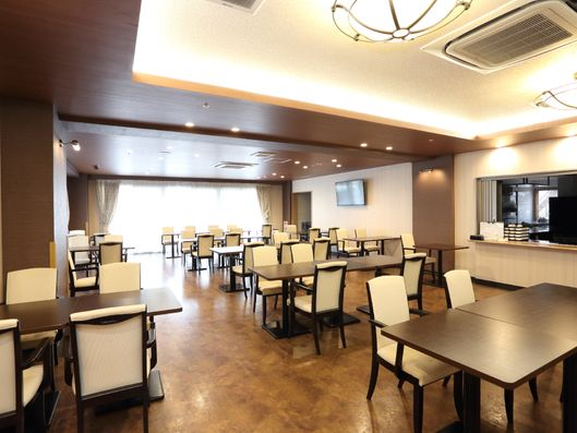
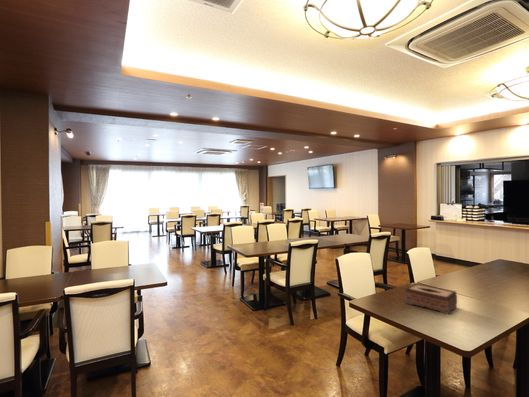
+ tissue box (430, 297)
